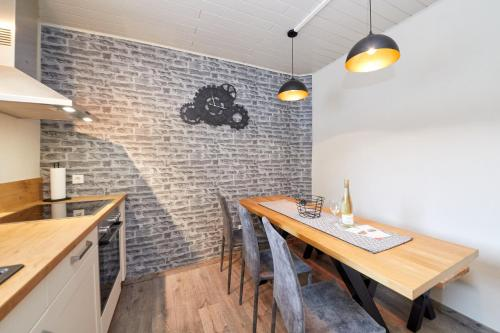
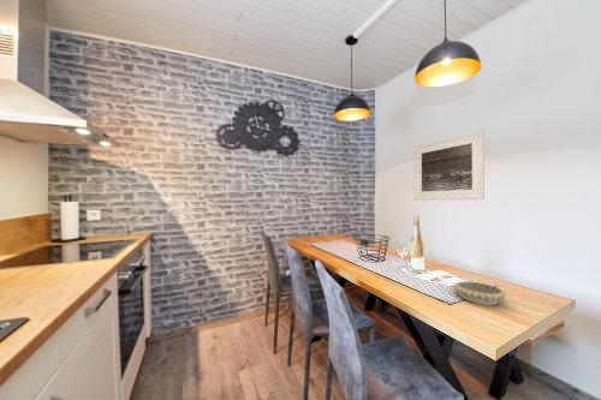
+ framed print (445, 169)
+ decorative bowl (478, 292)
